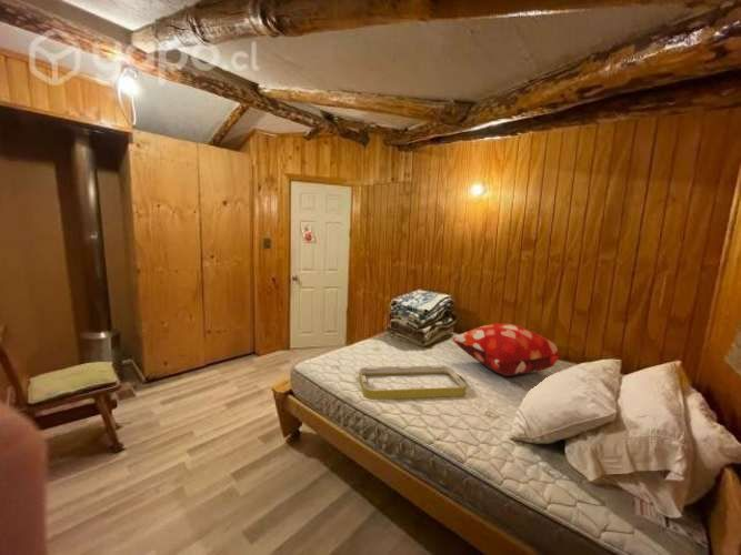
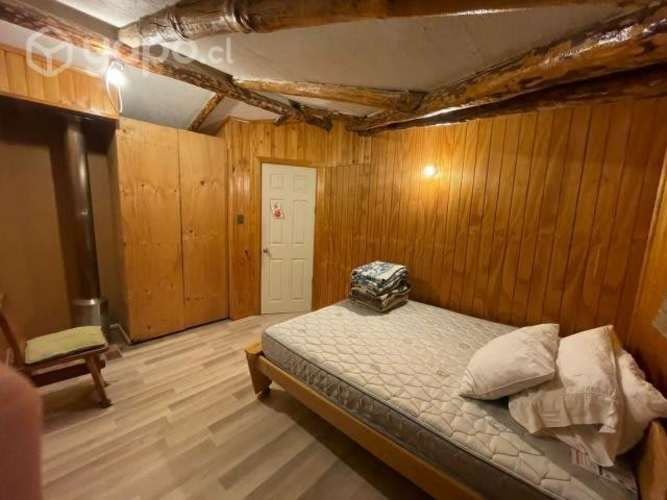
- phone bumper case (411, 387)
- decorative pillow (504, 346)
